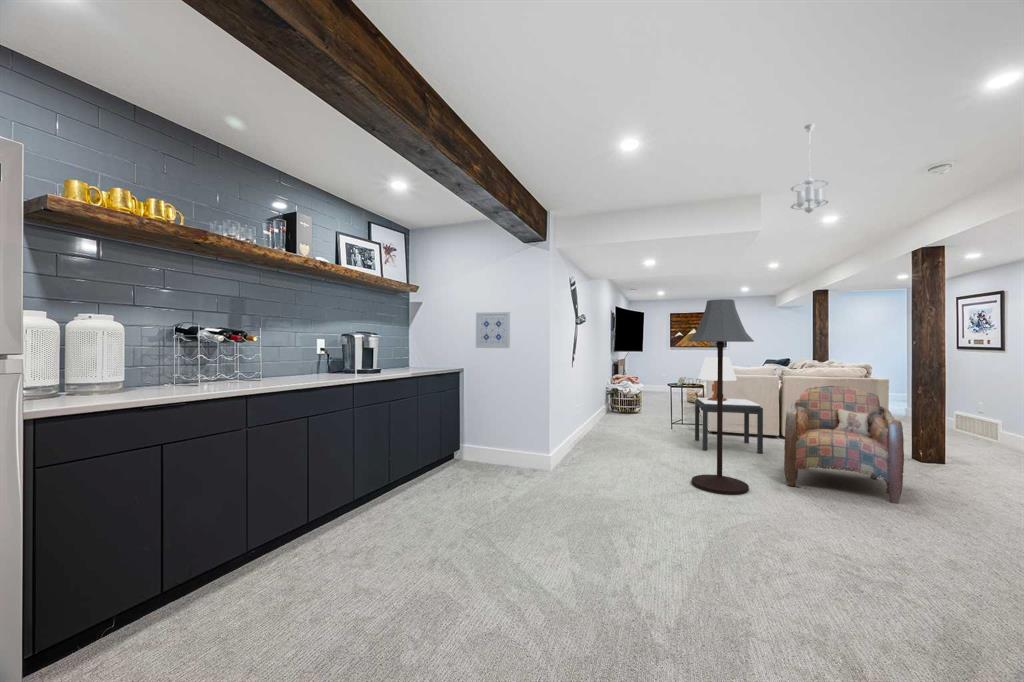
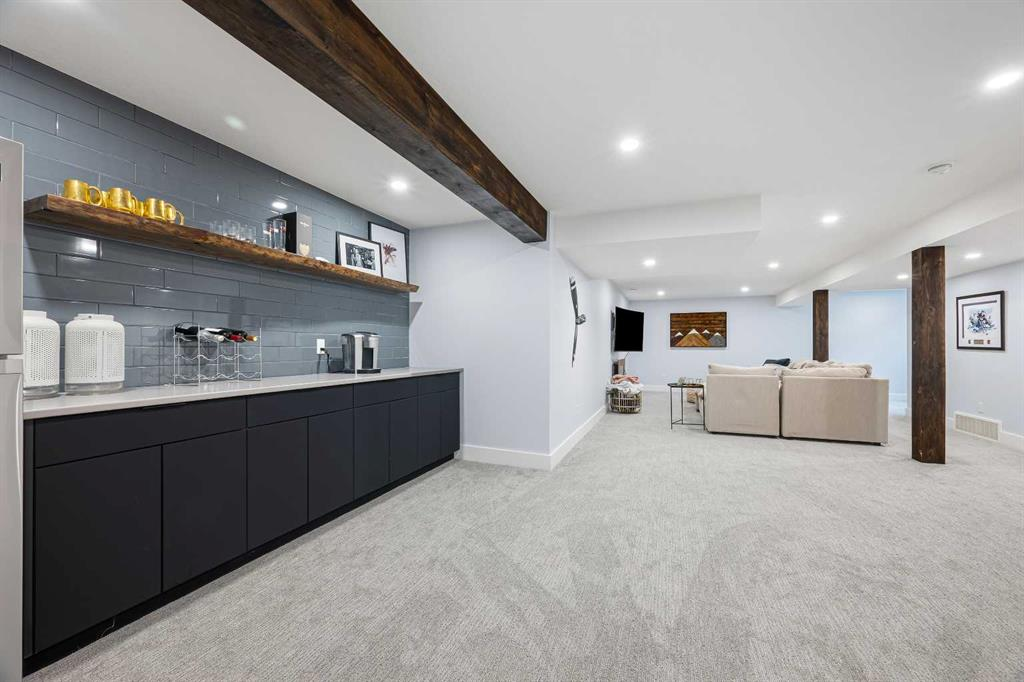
- wall art (492, 330)
- side table (727, 412)
- table lamp (716, 378)
- pendant light (809, 171)
- floor lamp (720, 393)
- armchair (836, 435)
